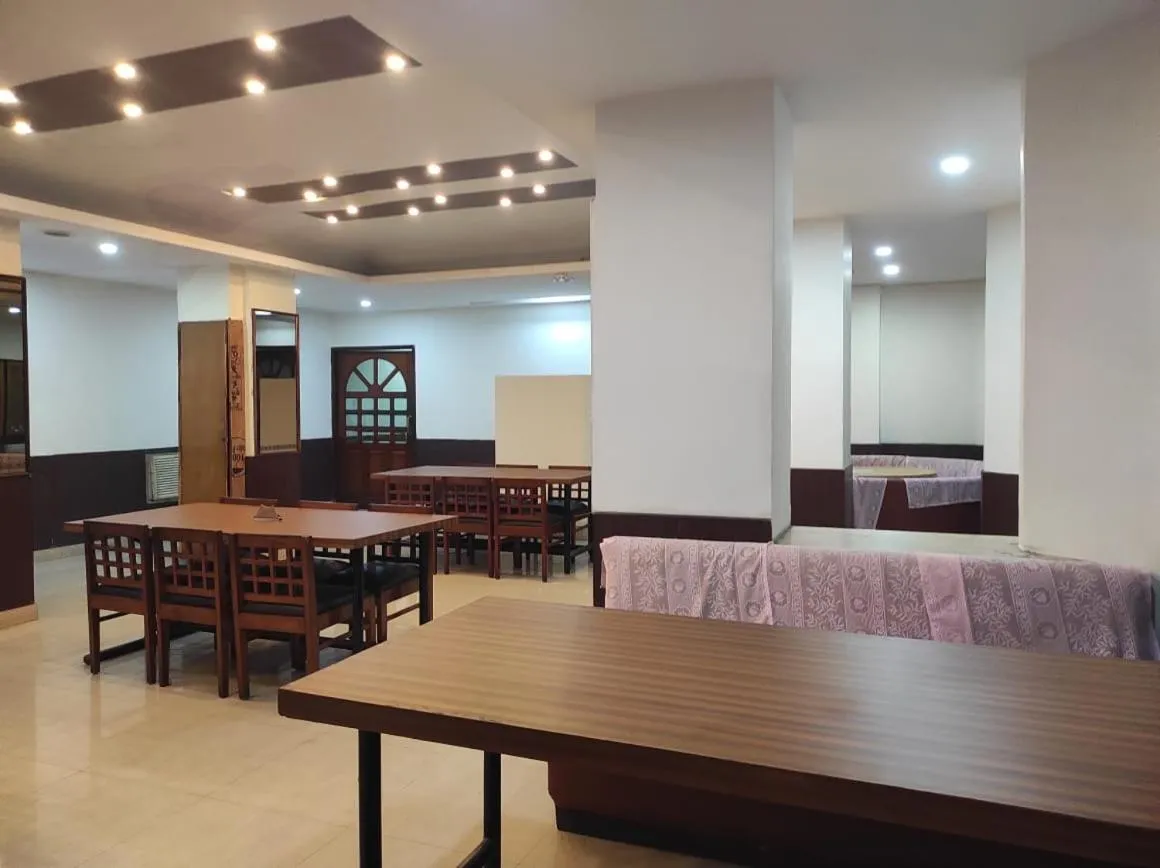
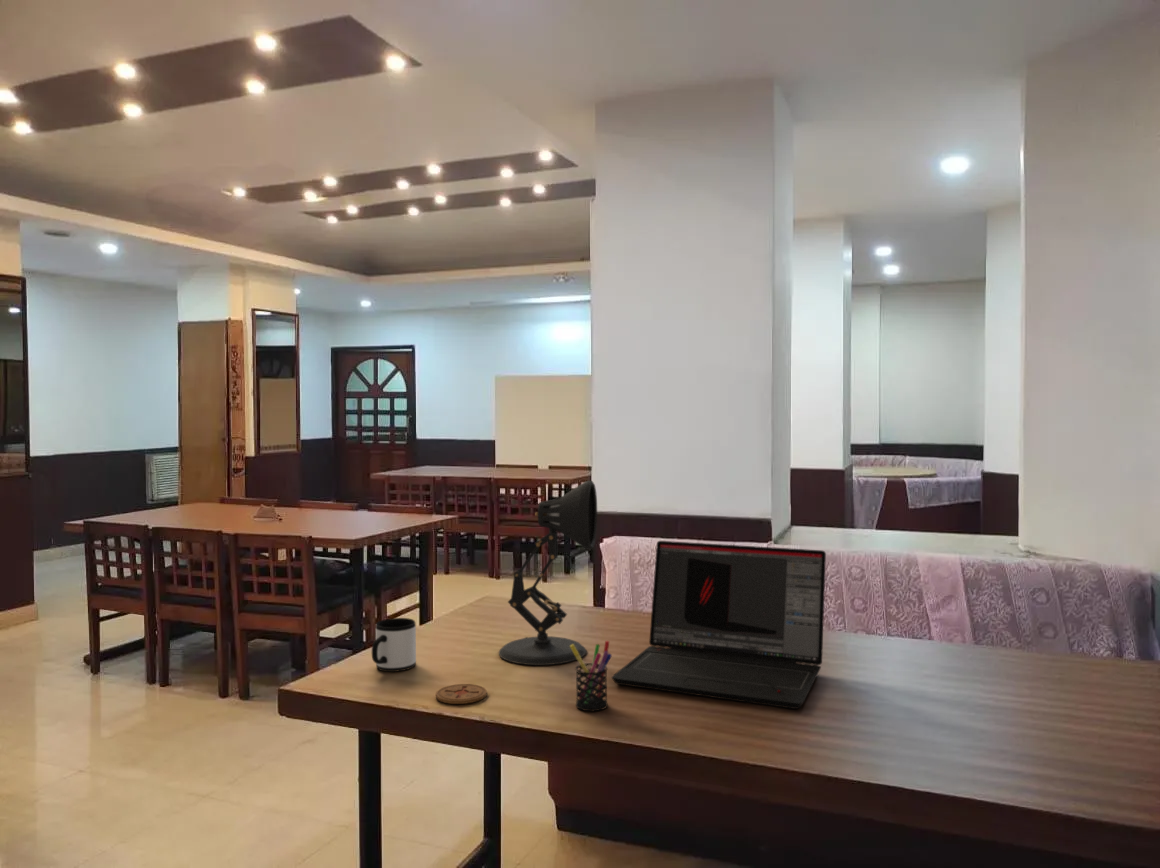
+ coaster (461, 693)
+ laptop (721, 615)
+ mug (391, 646)
+ desk lamp (545, 566)
+ pen holder (594, 671)
